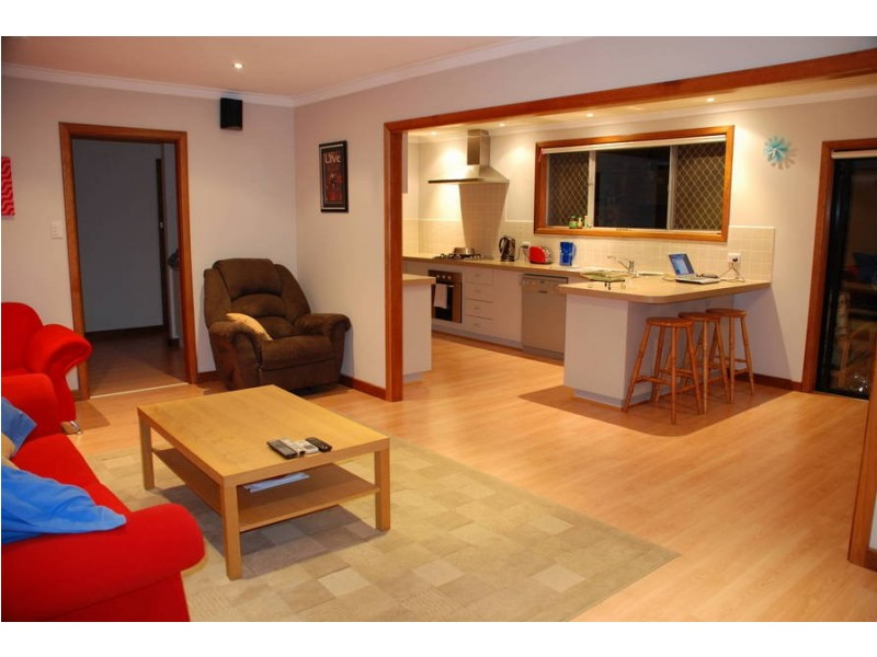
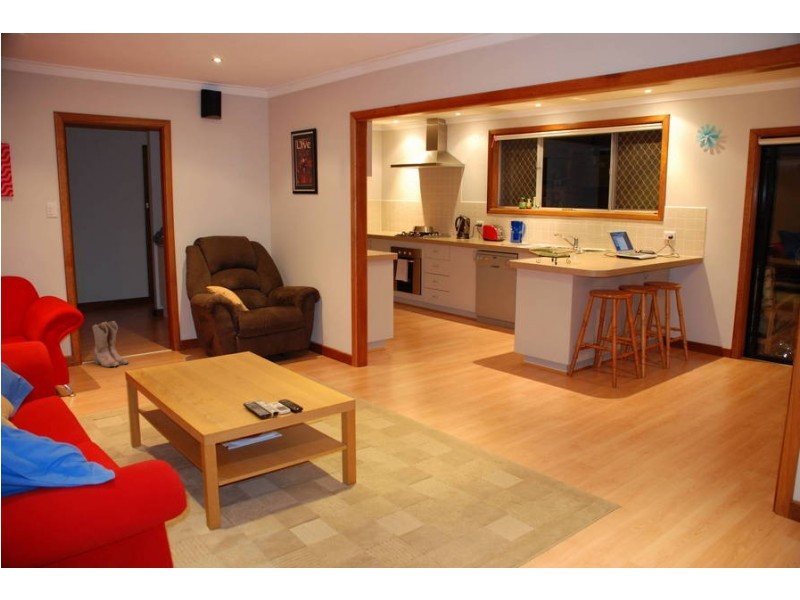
+ boots (110, 342)
